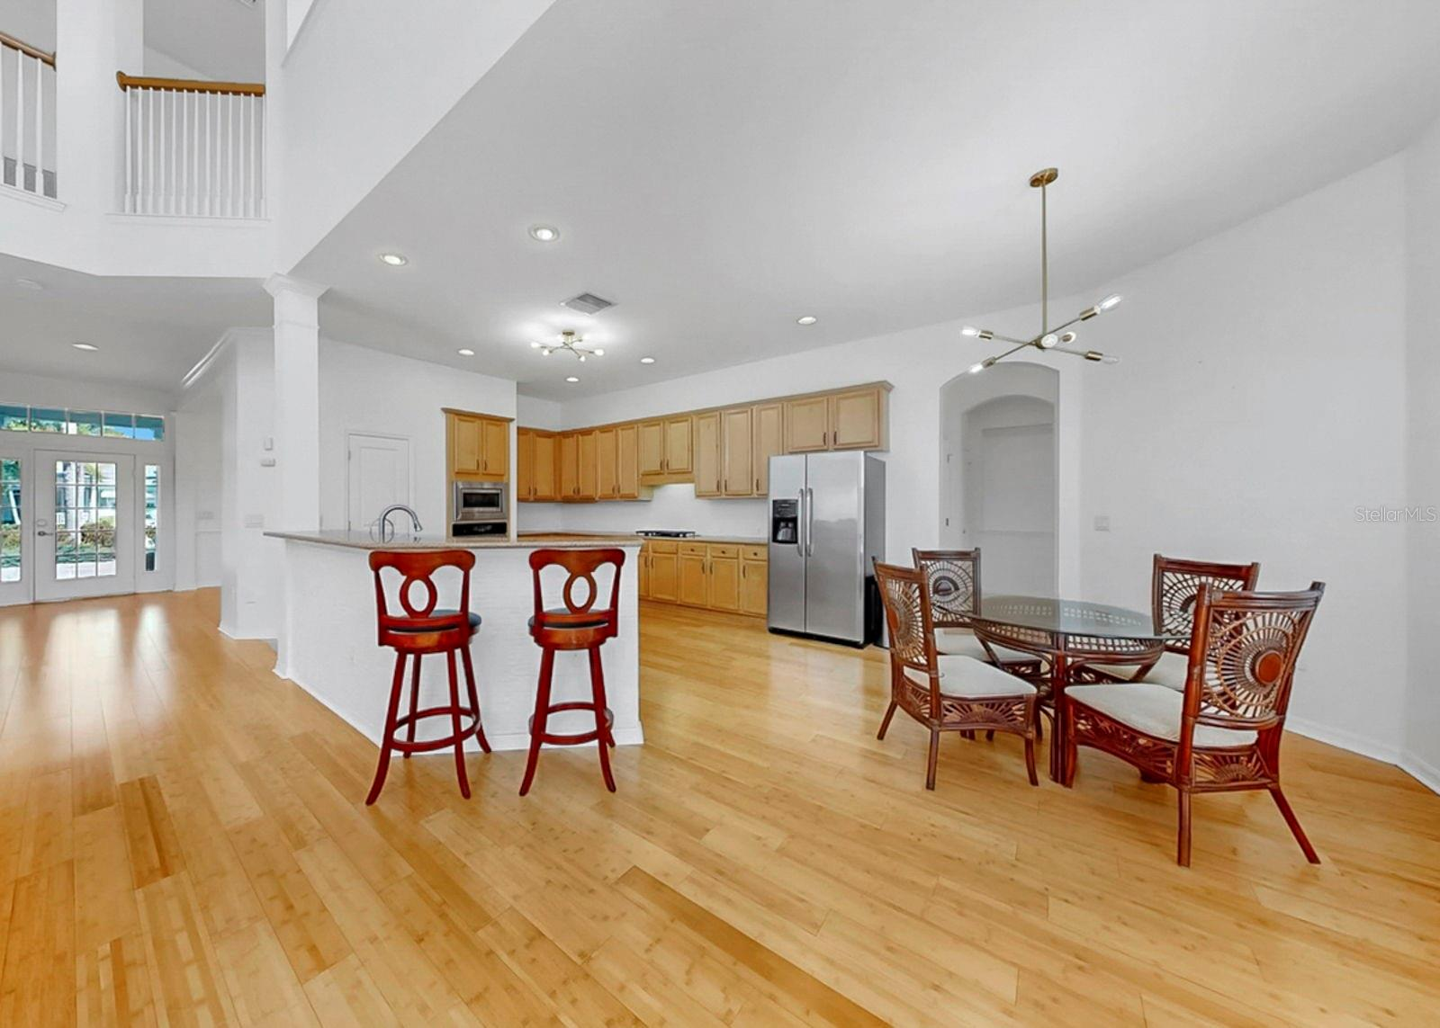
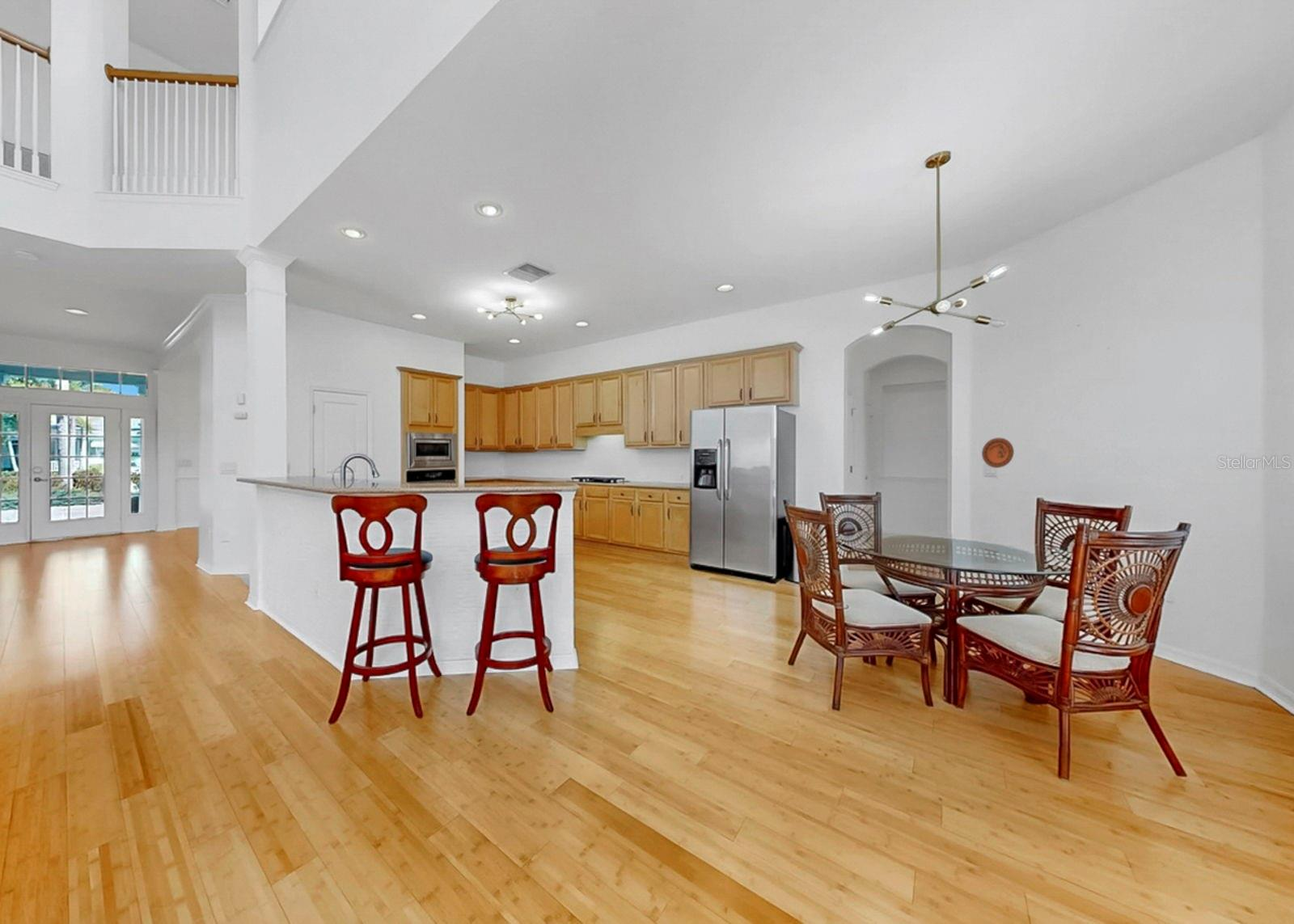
+ decorative plate (997, 453)
